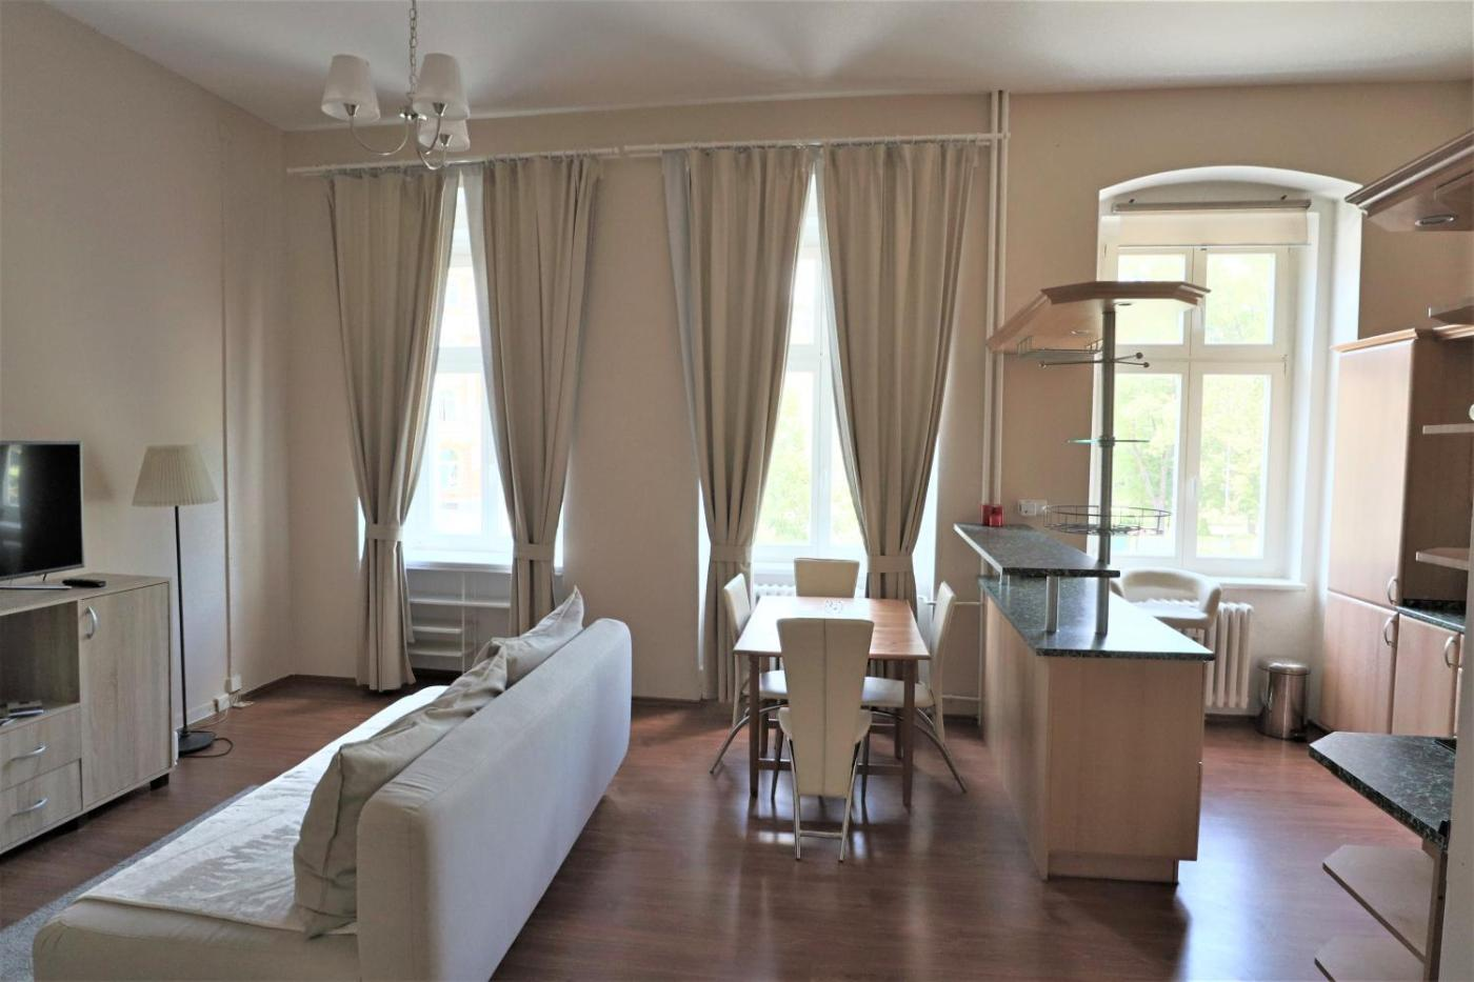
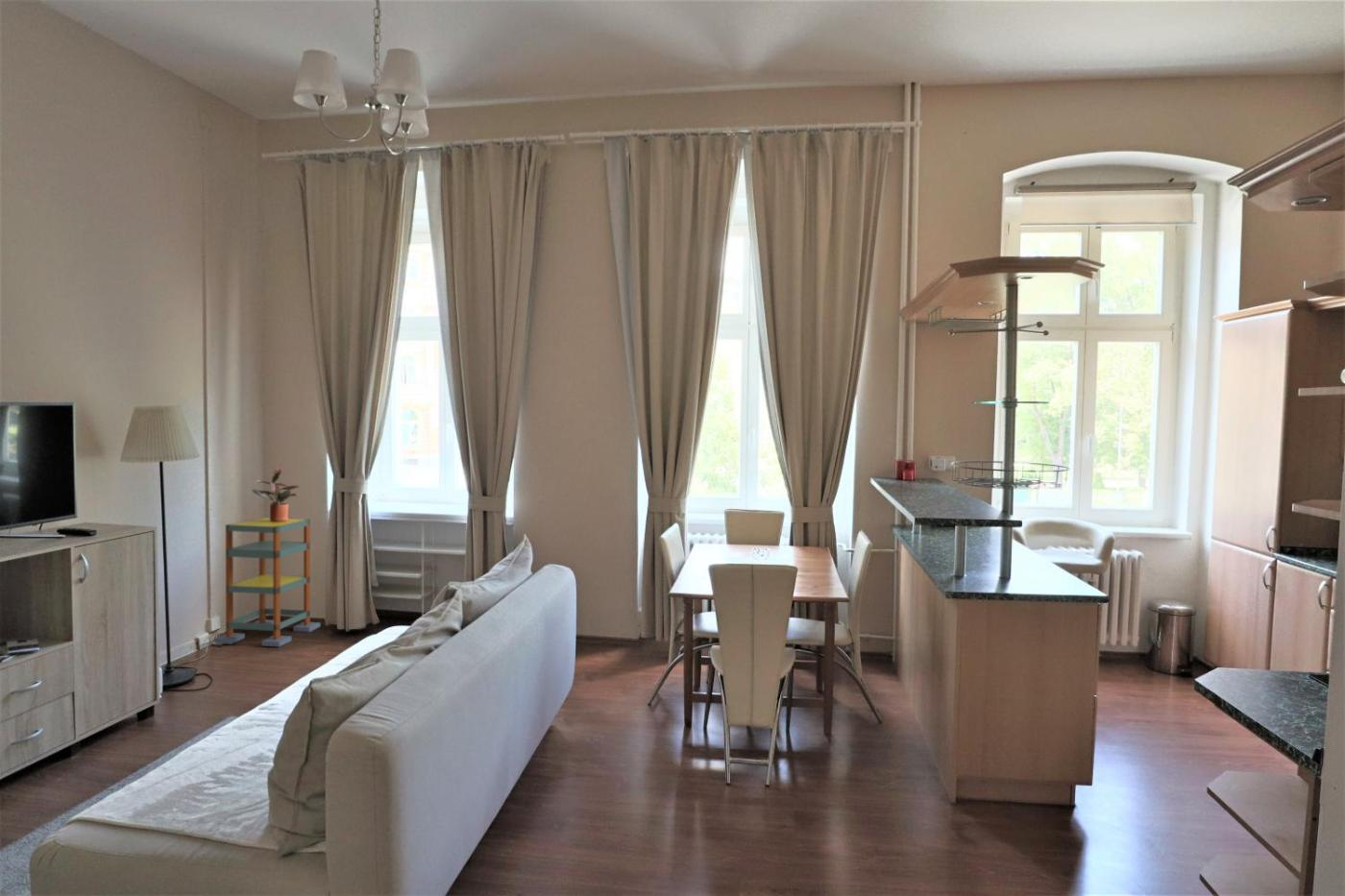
+ shelving unit (269, 578)
+ potted plant (274, 495)
